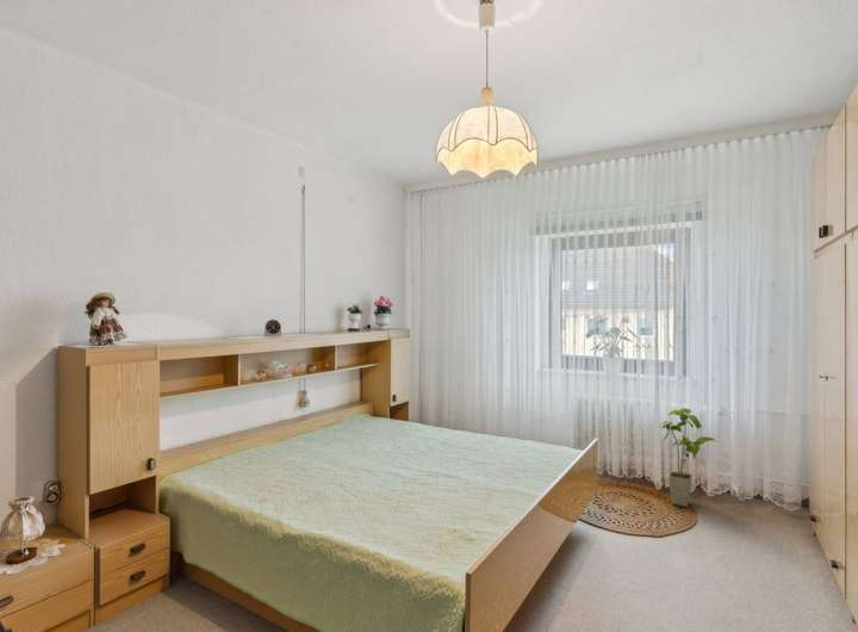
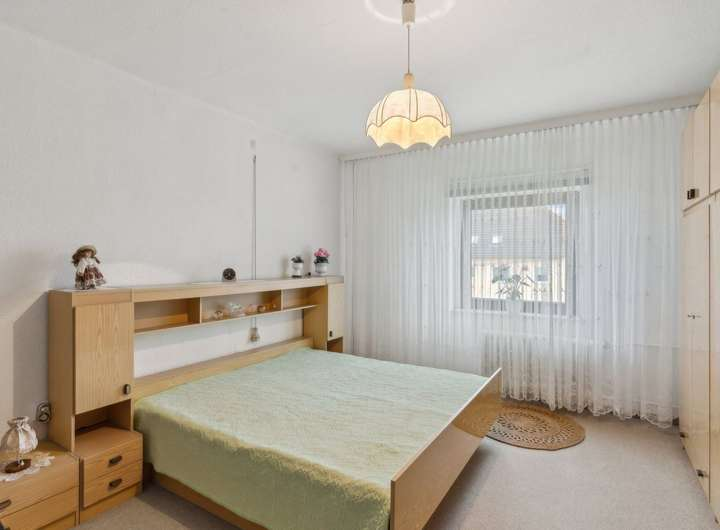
- house plant (688, 456)
